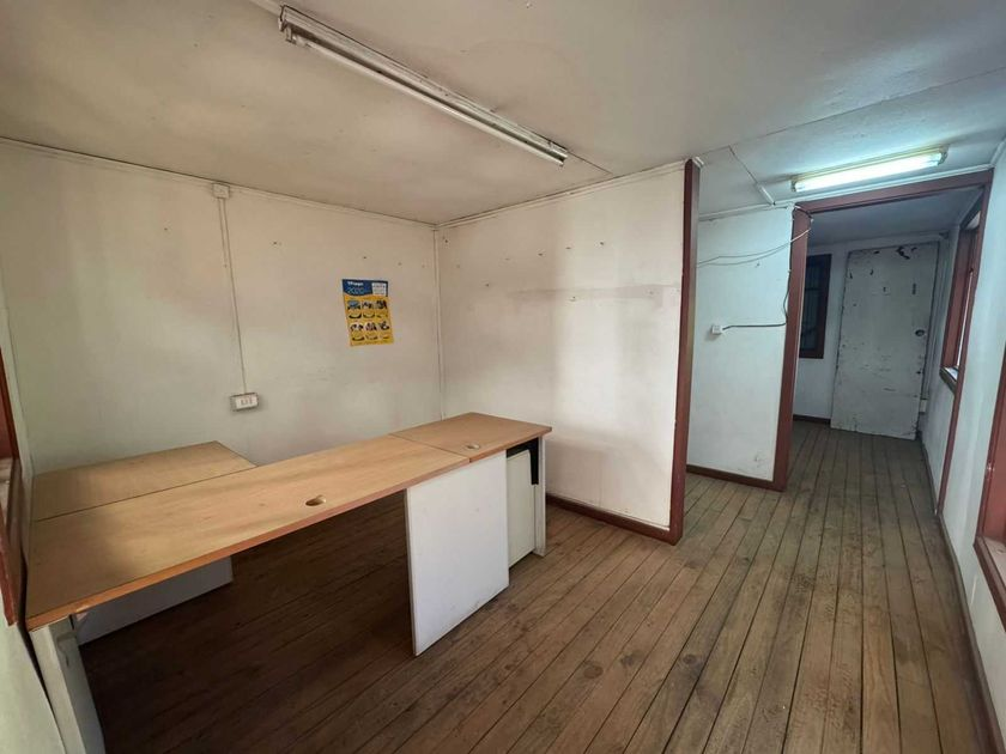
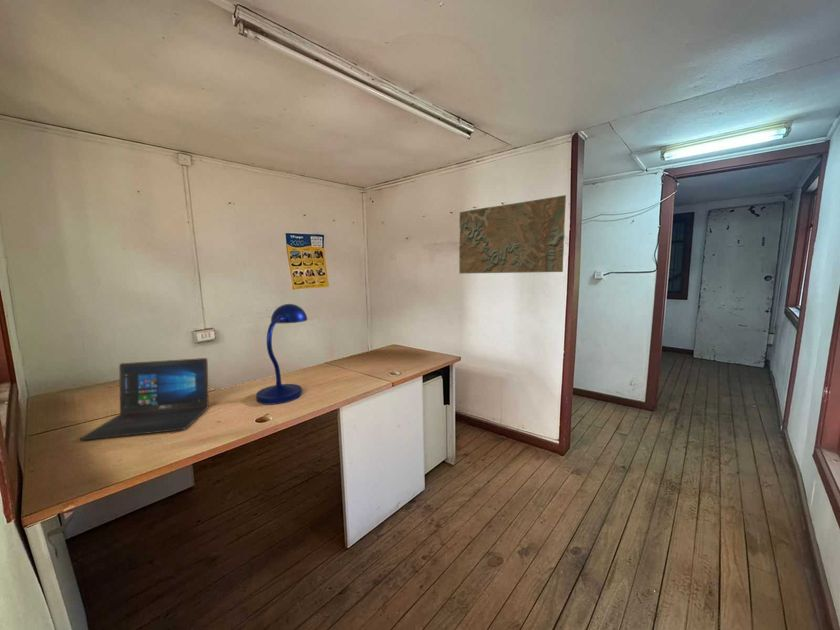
+ desk lamp (272, 350)
+ map (505, 239)
+ laptop (150, 395)
